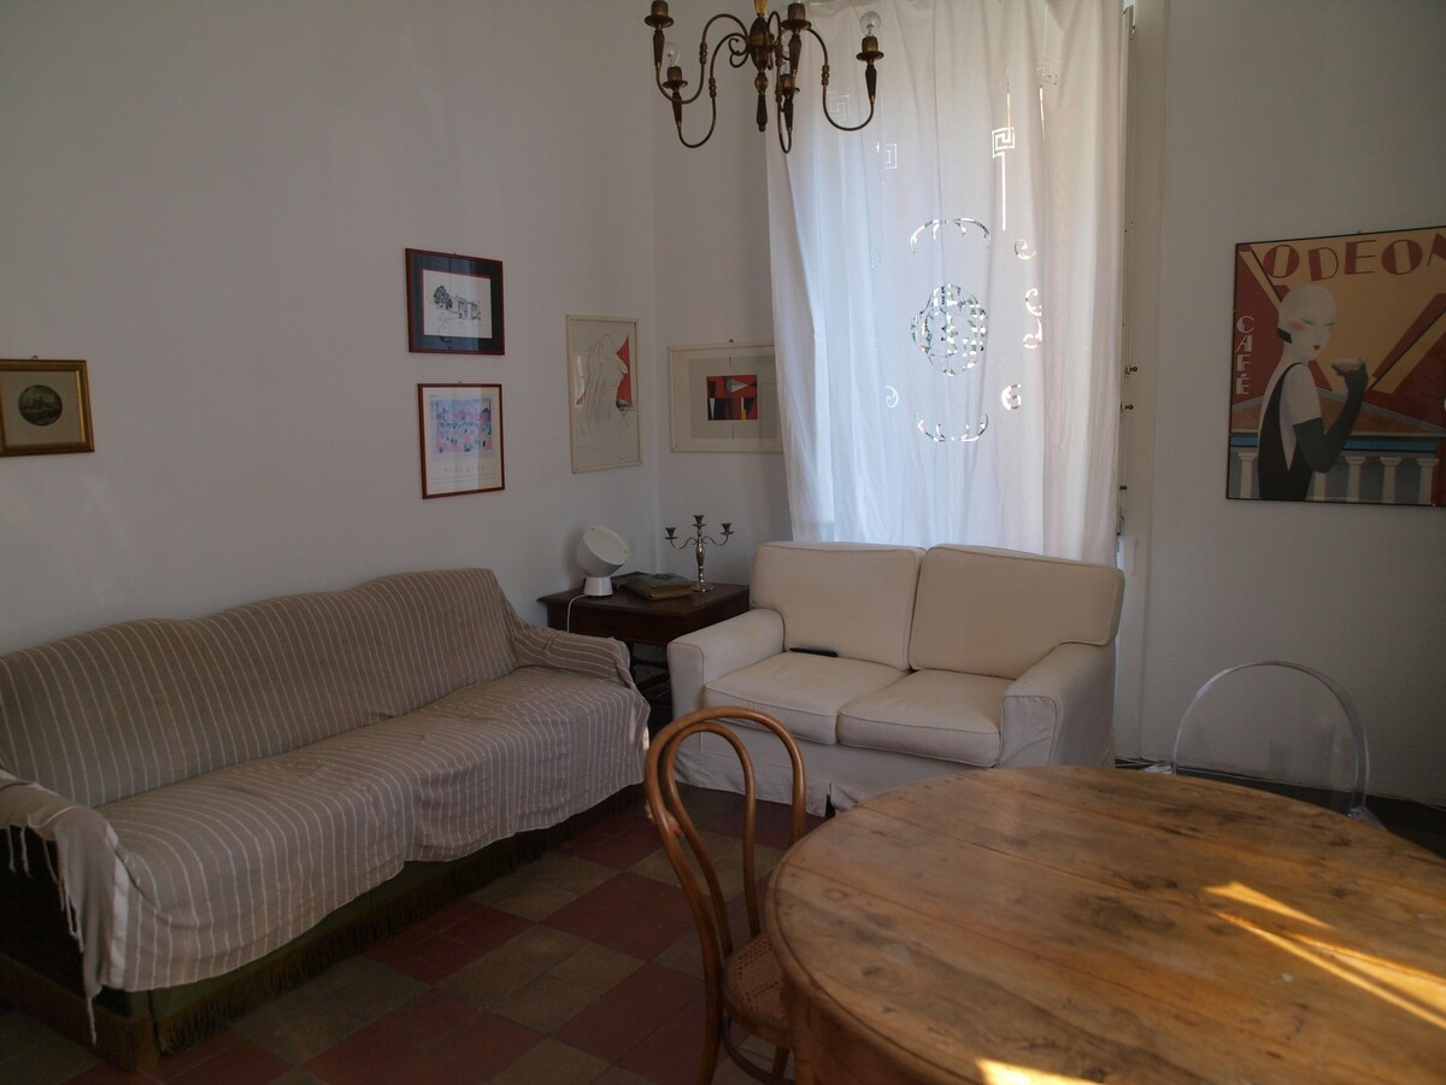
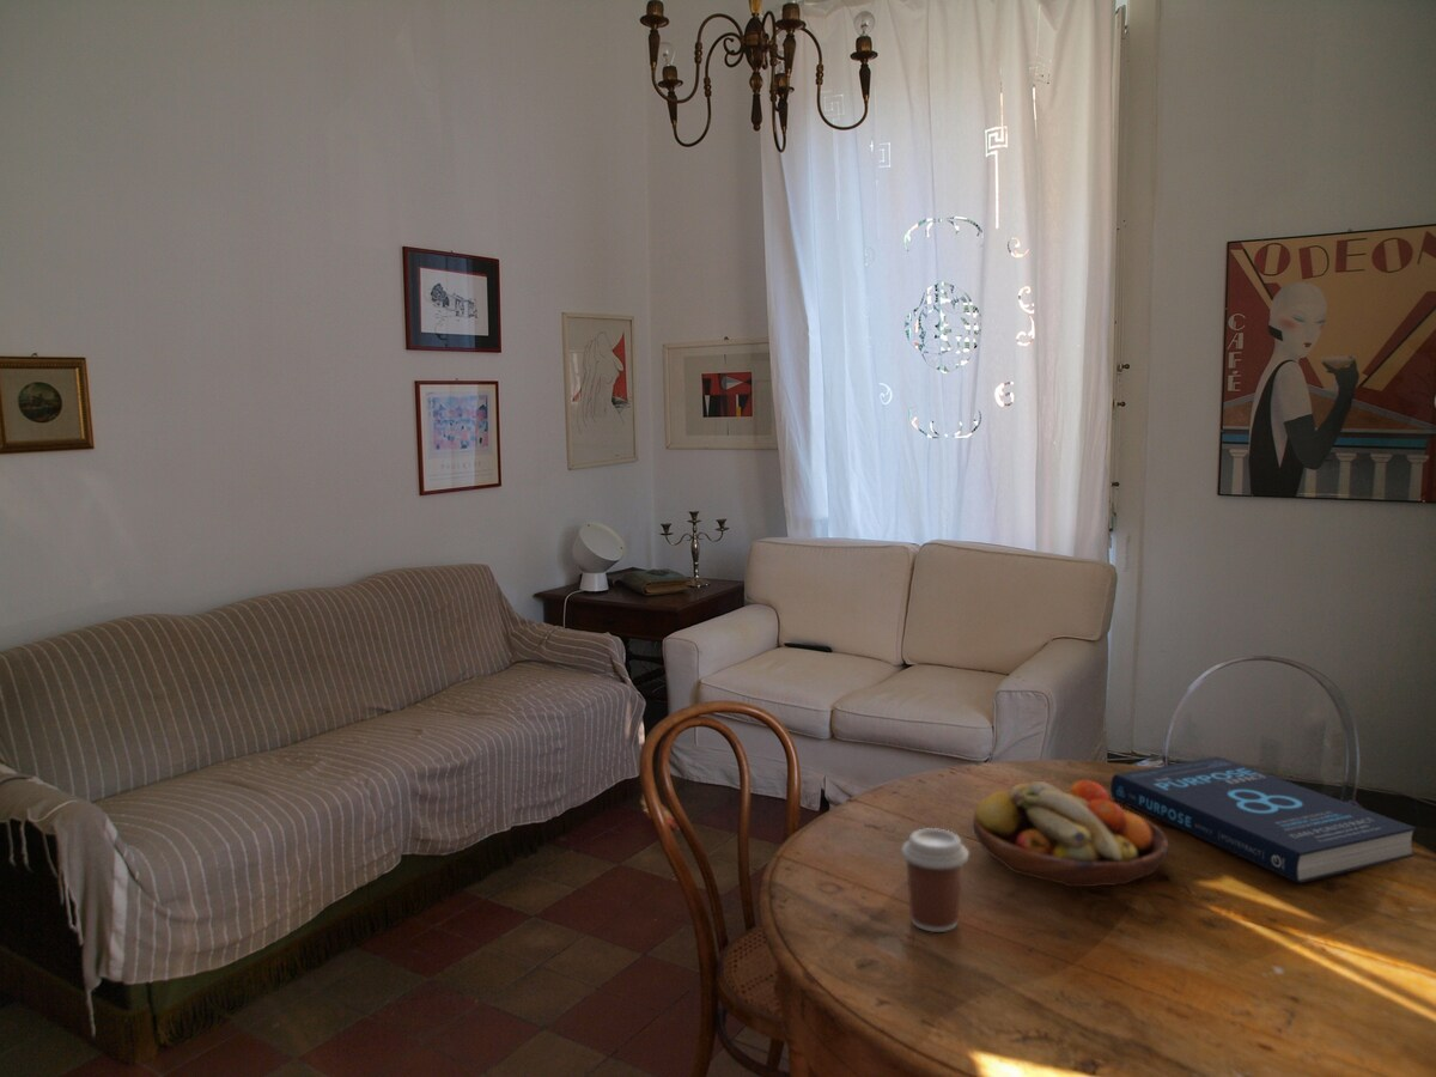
+ coffee cup (933, 880)
+ book (1252, 811)
+ fruit bowl (1069, 820)
